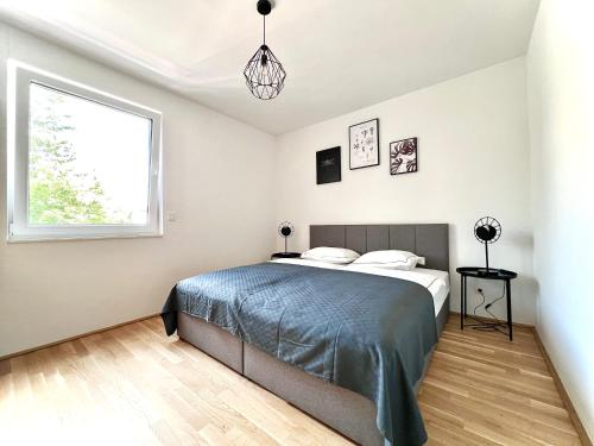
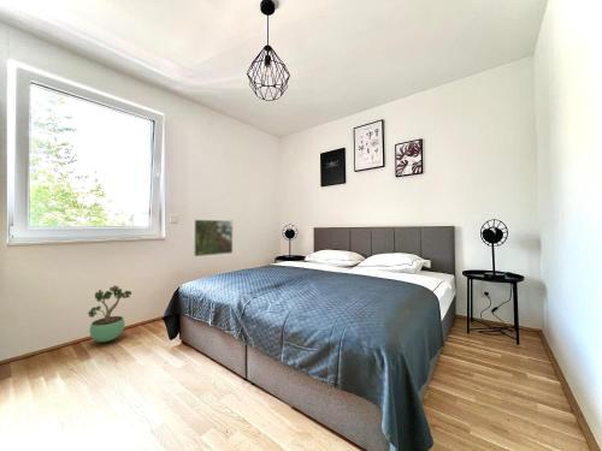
+ potted plant (110, 313)
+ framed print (213, 237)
